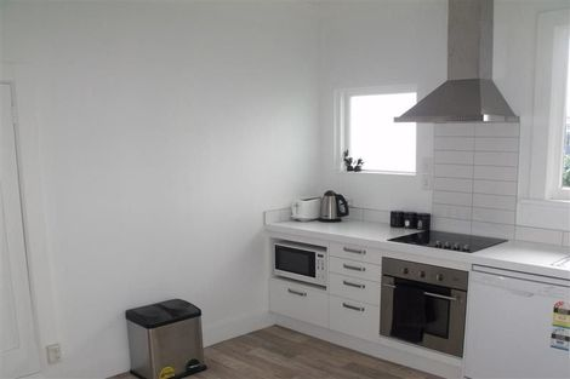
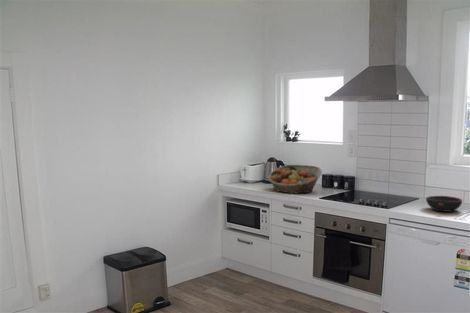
+ fruit basket (294, 178)
+ bowl (443, 204)
